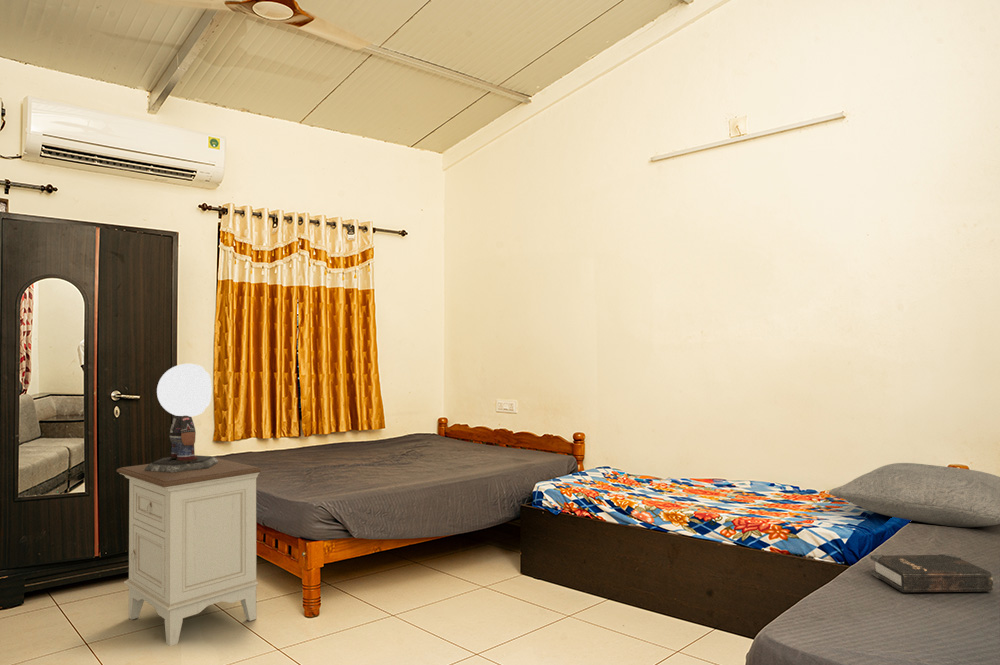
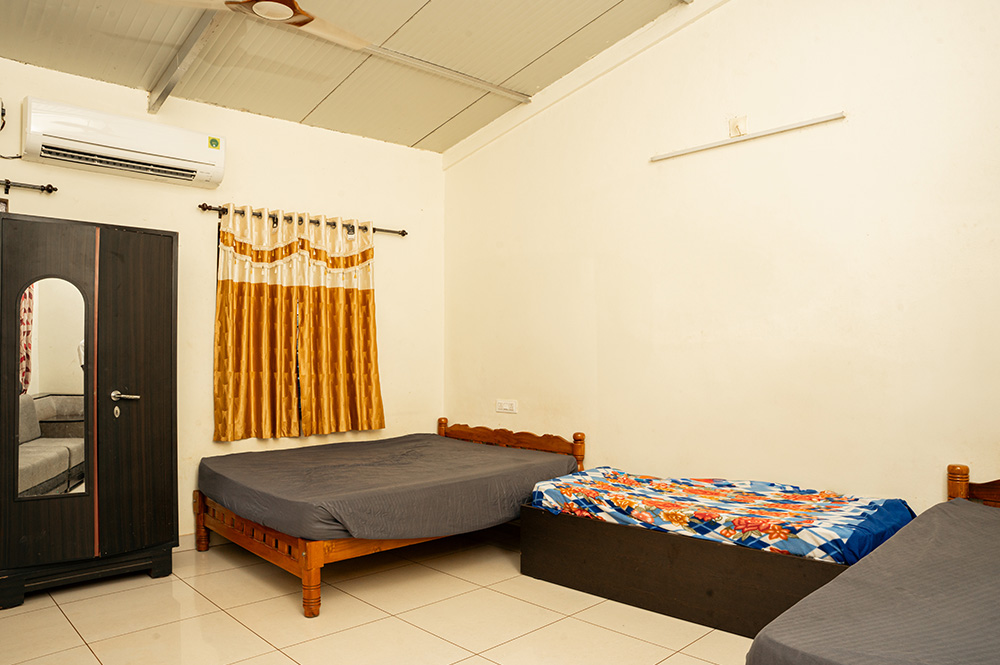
- table lamp (182, 414)
- pillow (931, 492)
- hardback book (929, 573)
- nightstand (187, 543)
